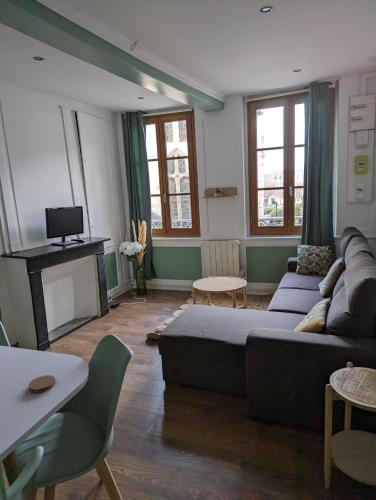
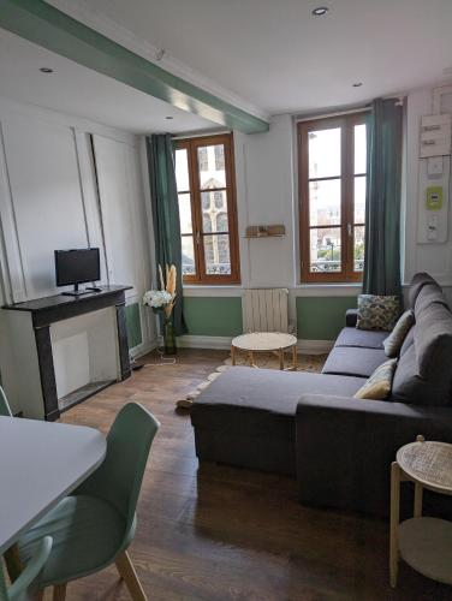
- coaster (42, 383)
